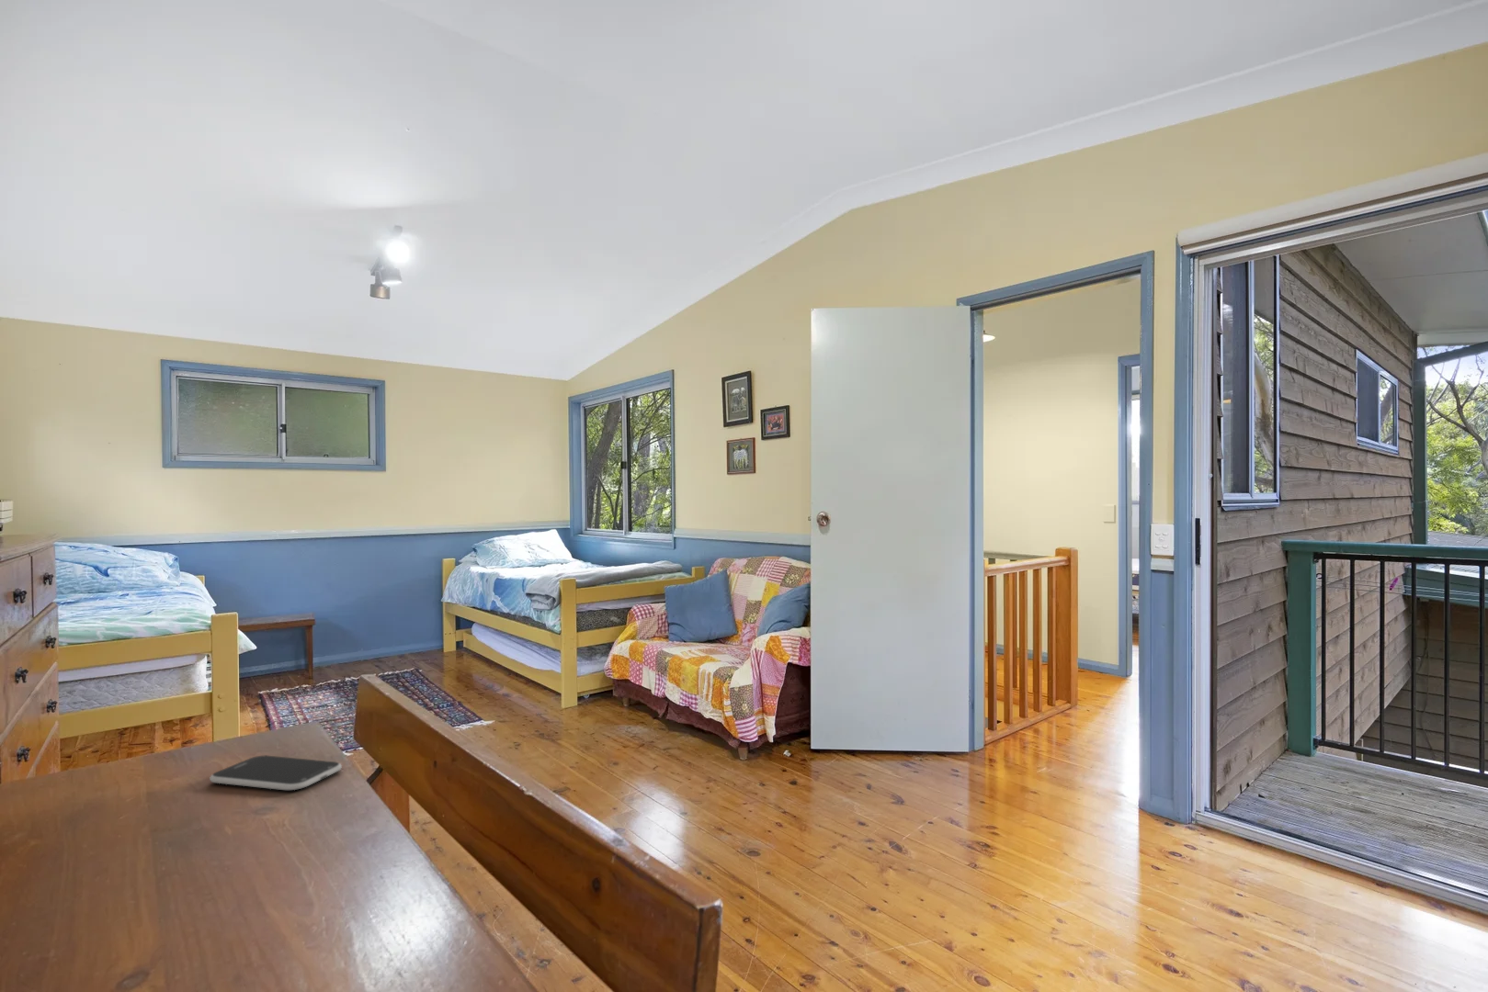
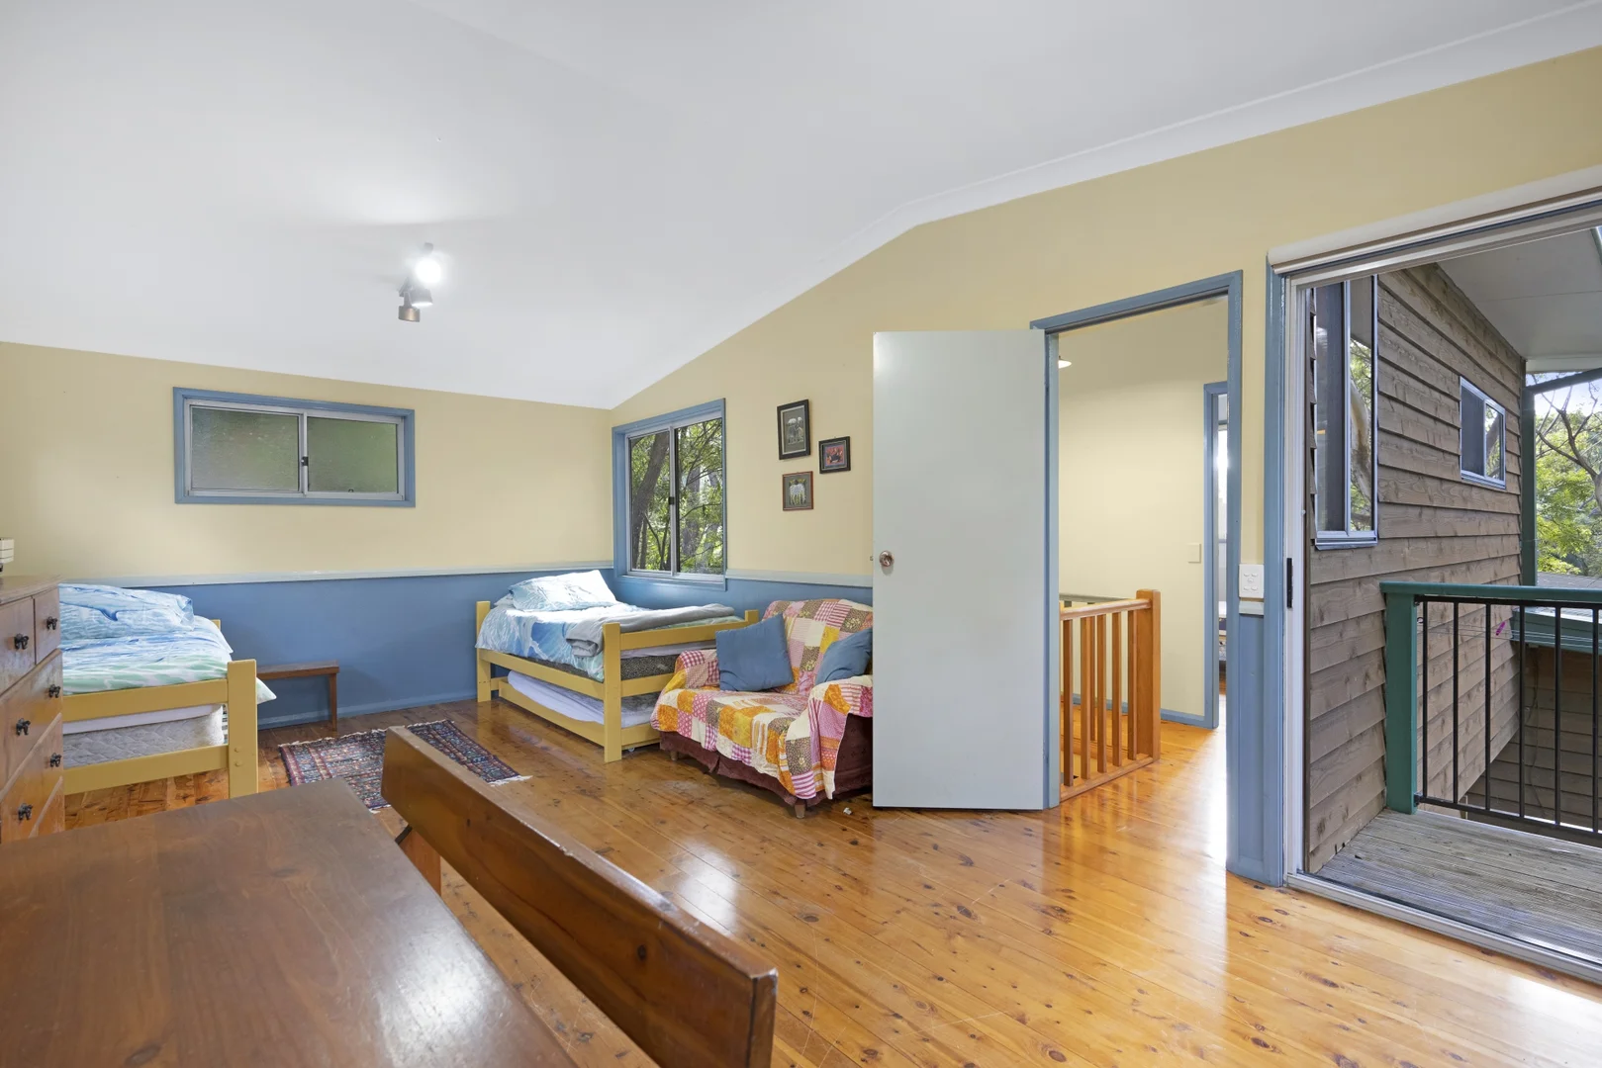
- smartphone (277, 772)
